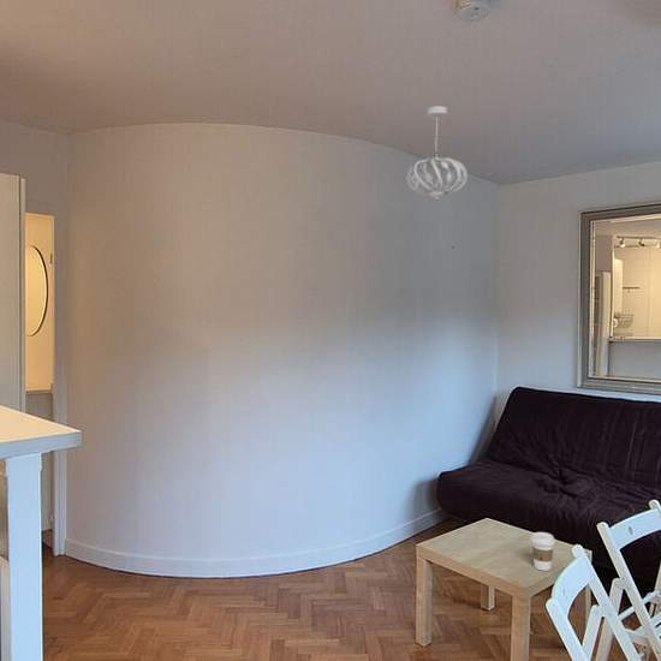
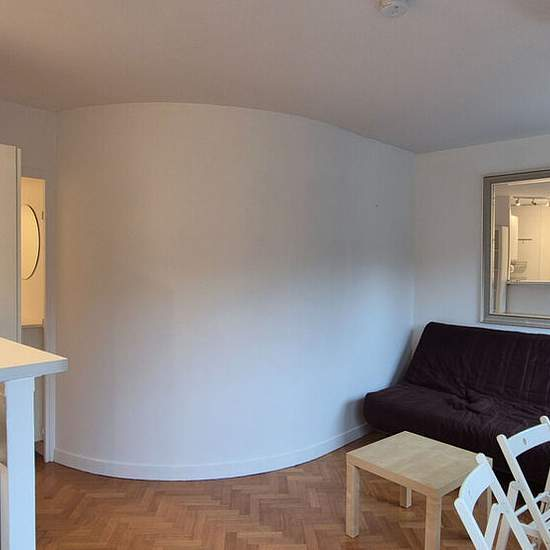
- coffee cup (542, 550)
- pendant light (436, 156)
